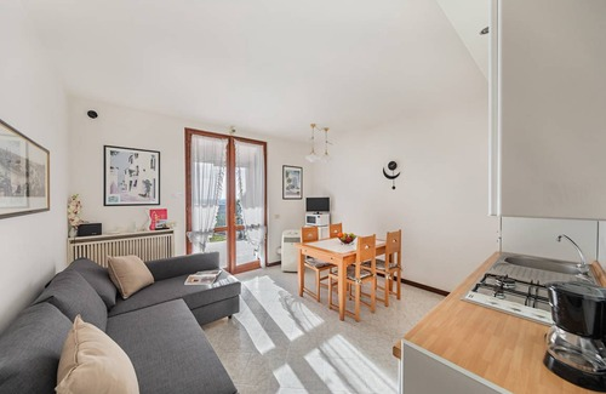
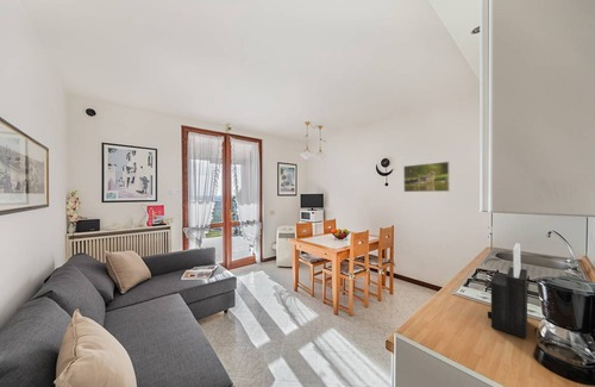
+ knife block (506, 283)
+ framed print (425, 177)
